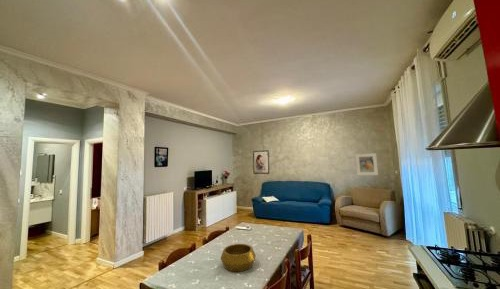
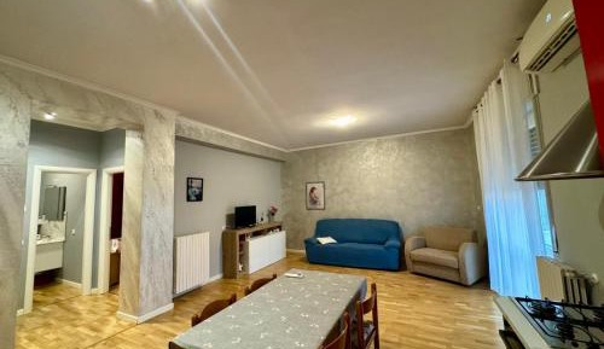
- decorative bowl (238, 256)
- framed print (366, 164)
